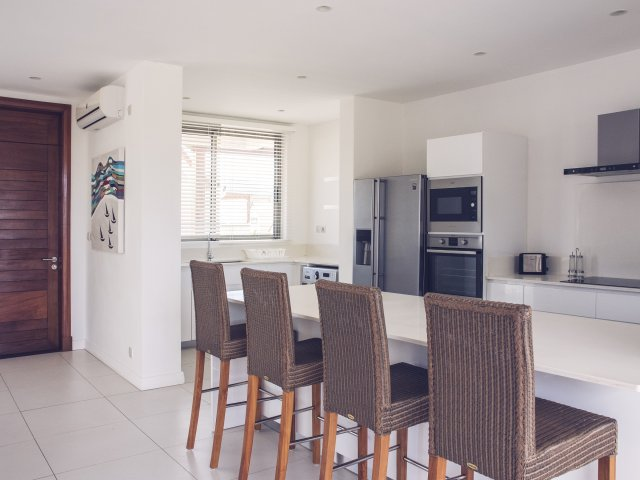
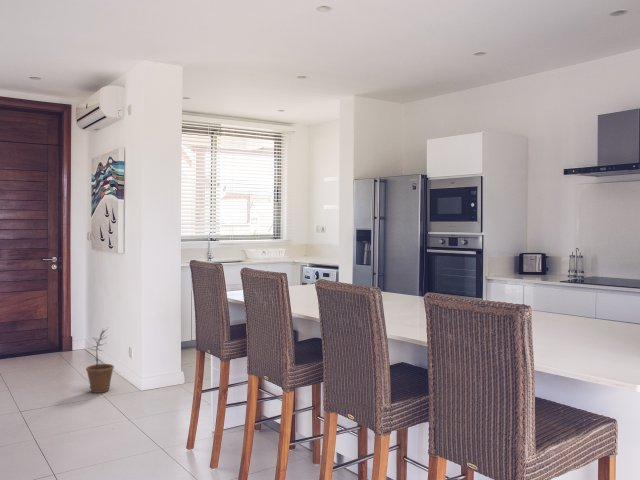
+ plant pot (97, 358)
